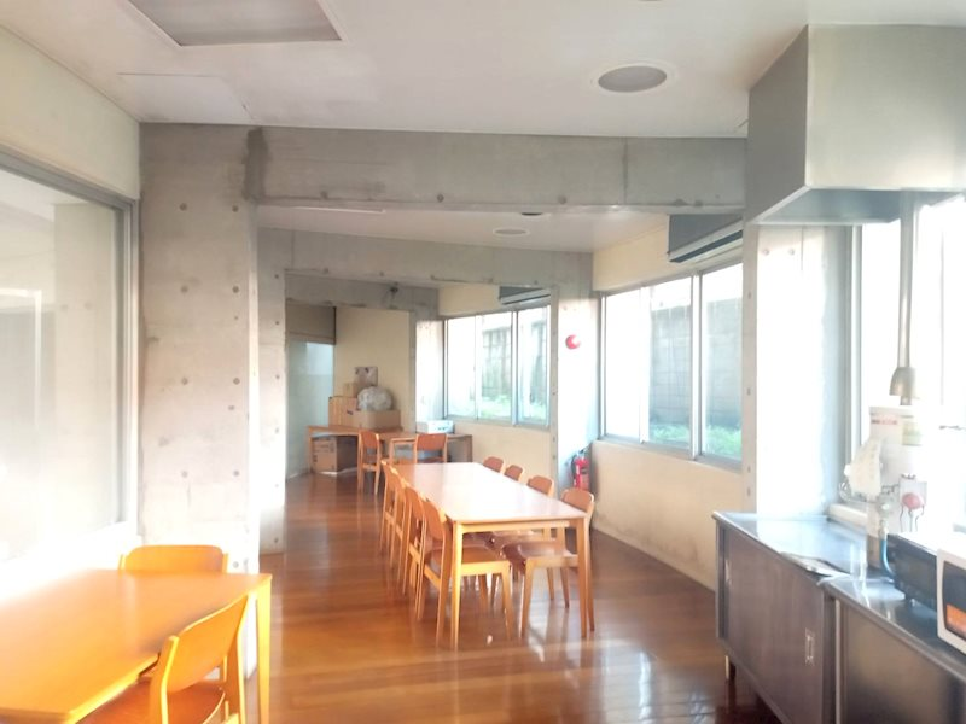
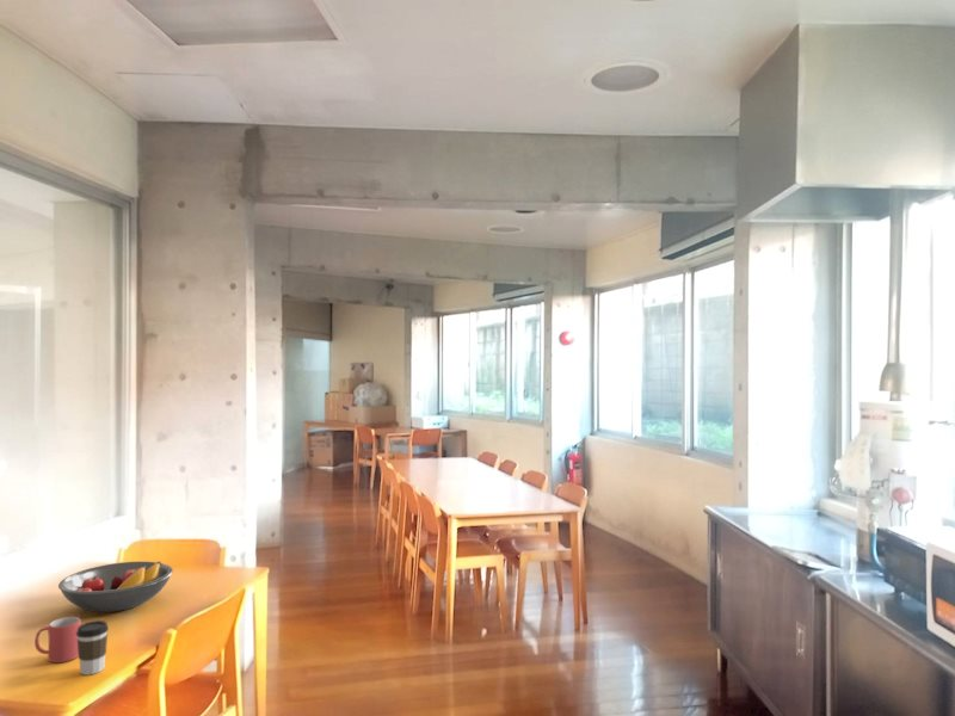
+ fruit bowl (117, 586)
+ coffee cup (92, 647)
+ mug (57, 640)
